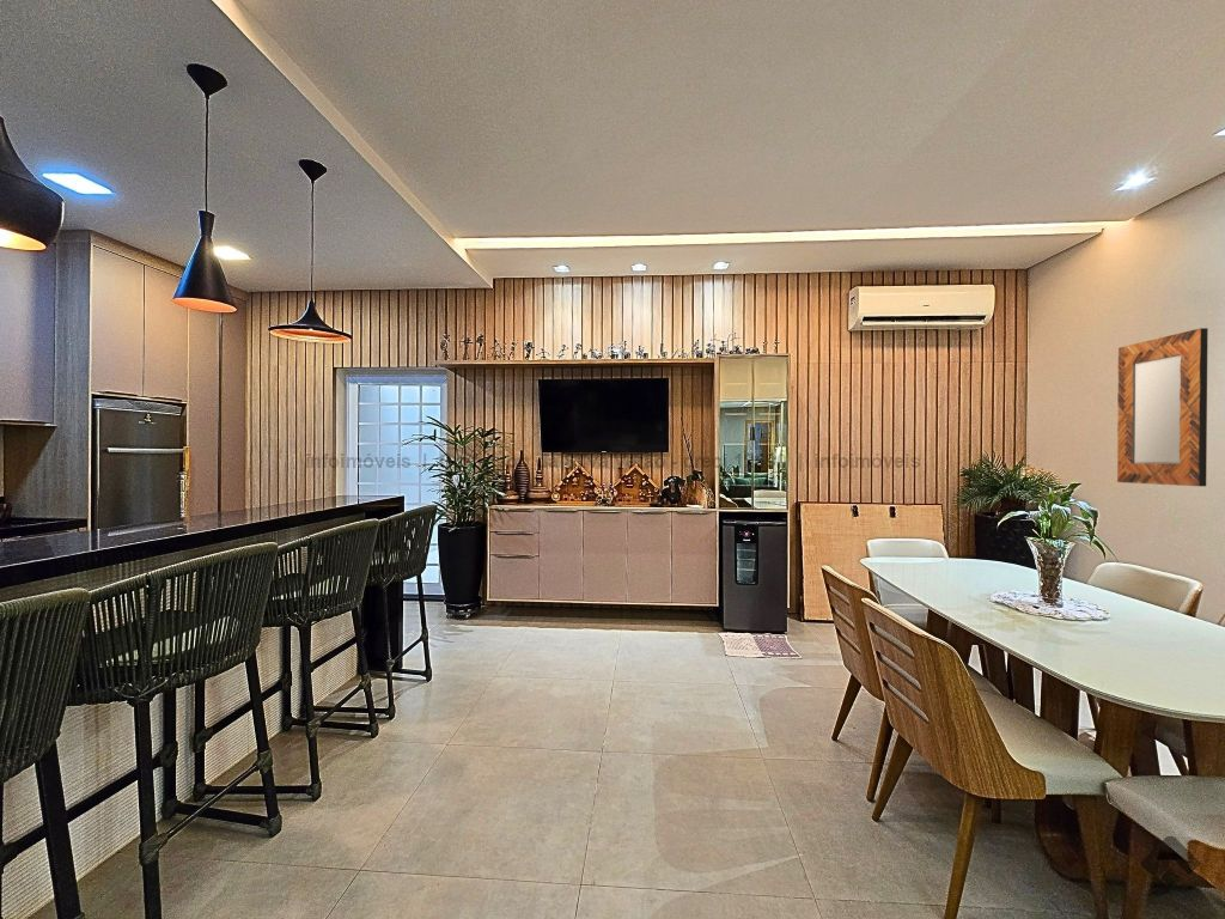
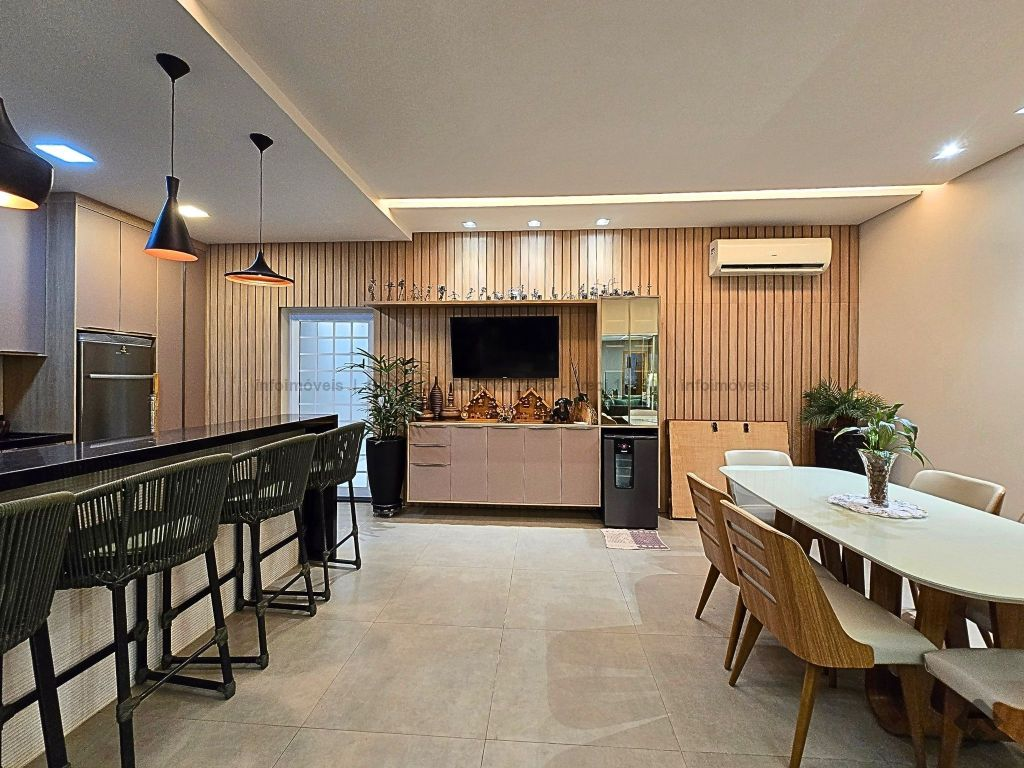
- home mirror (1158, 410)
